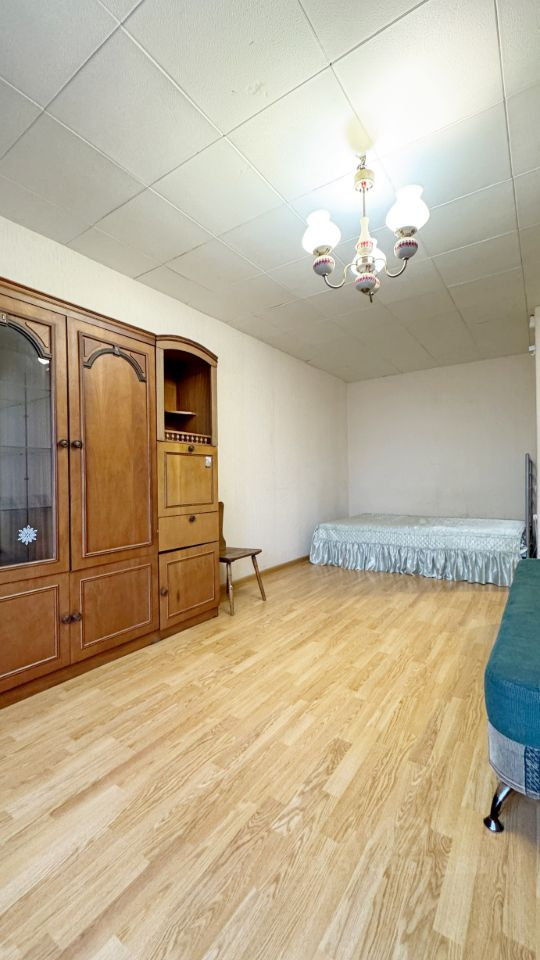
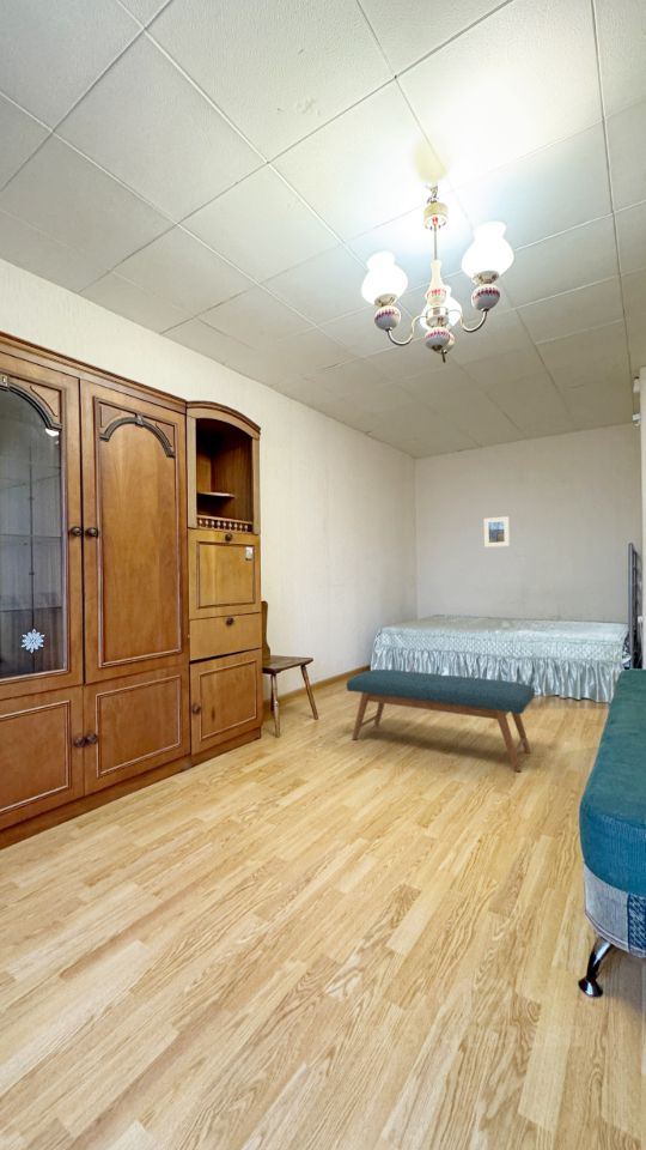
+ bench (435, 709)
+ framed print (496, 532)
